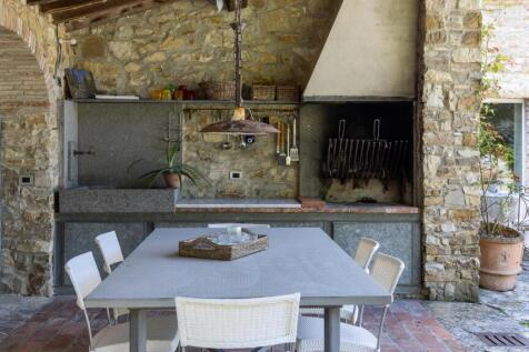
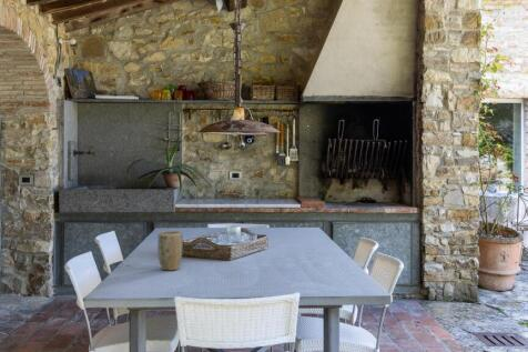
+ plant pot (170, 250)
